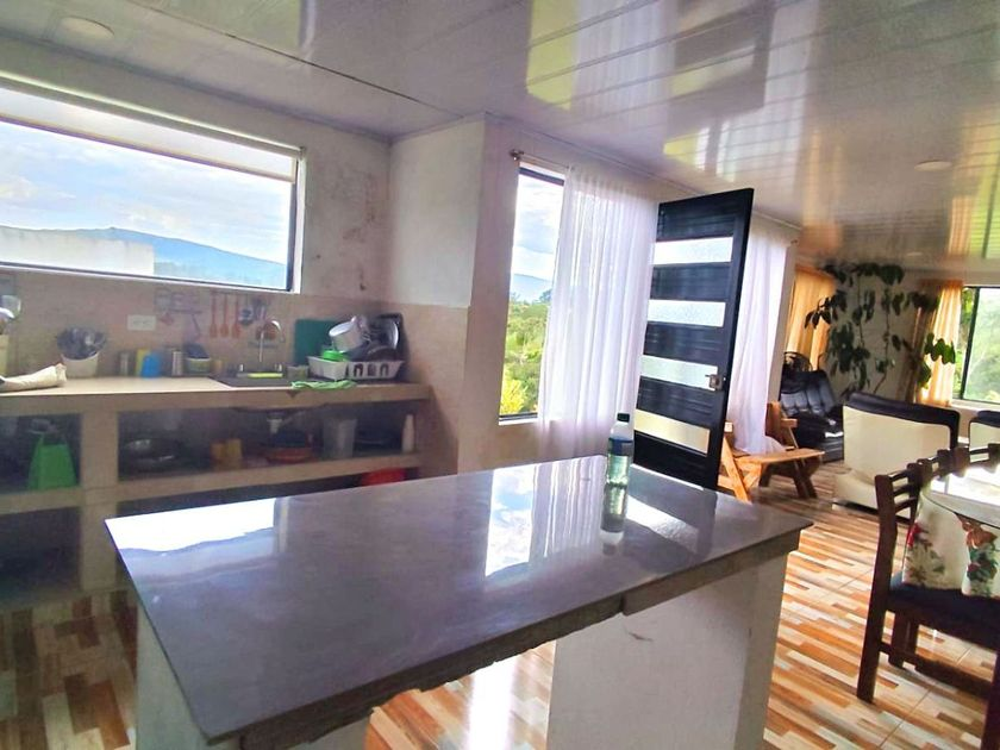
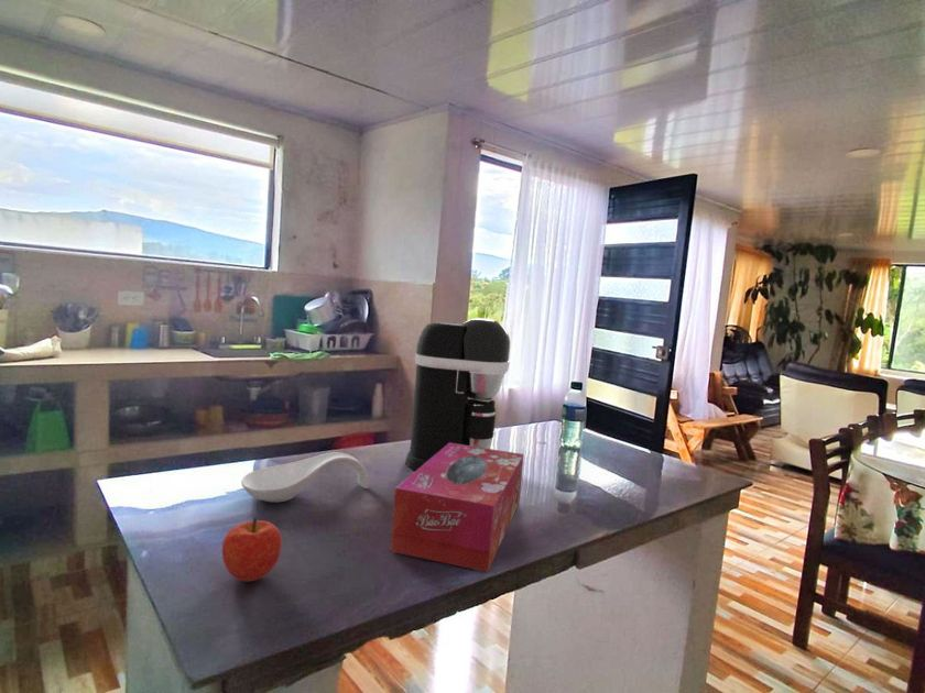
+ coffee maker (459, 392)
+ spoon rest (307, 474)
+ fruit (251, 548)
+ tissue box (465, 496)
